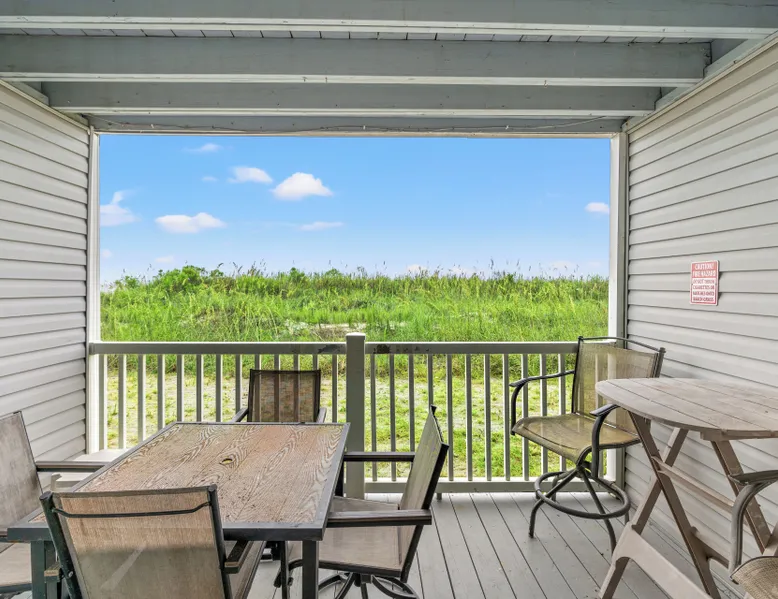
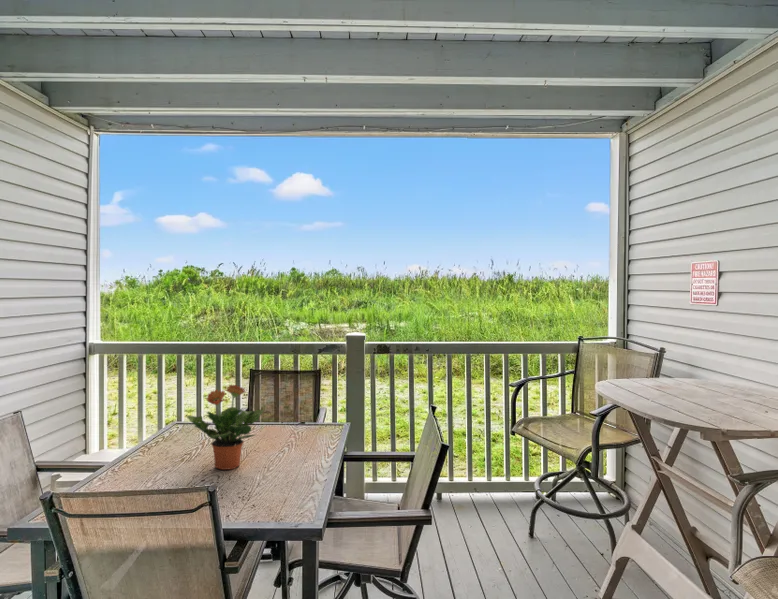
+ potted plant (226, 426)
